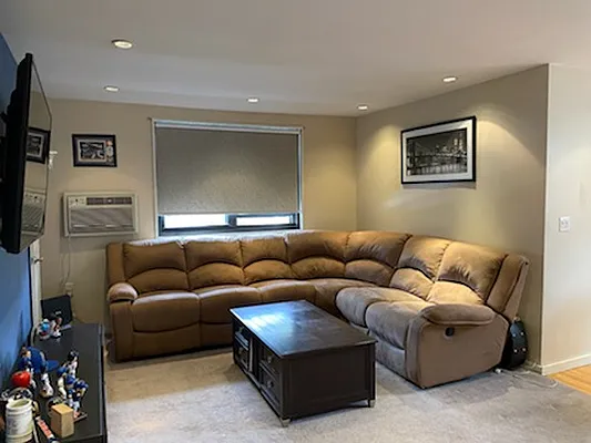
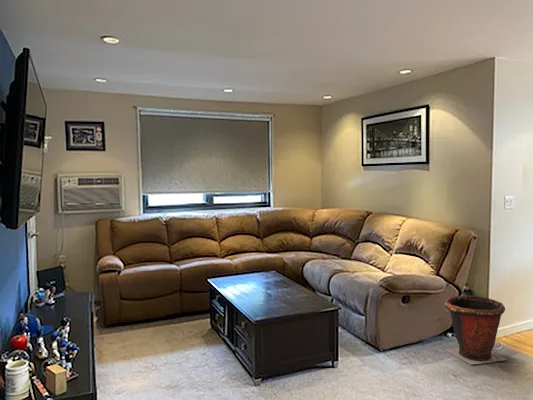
+ waste bin (476, 326)
